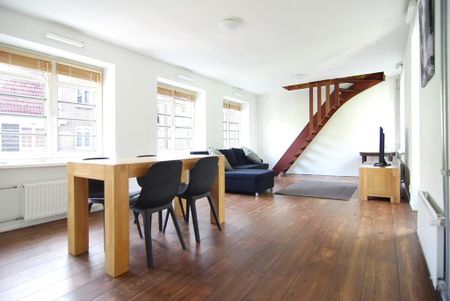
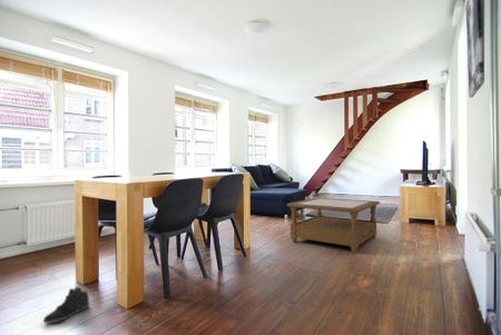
+ sneaker (67, 303)
+ coffee table (334, 220)
